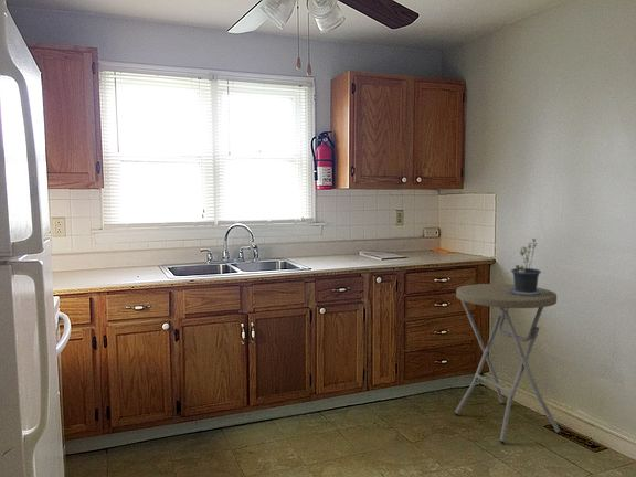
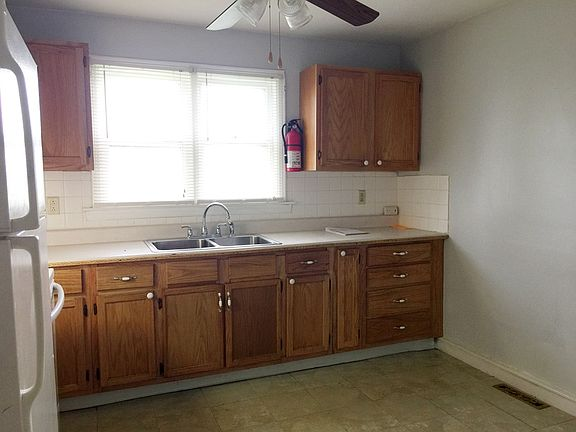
- side table (490, 361)
- potted plant (524, 265)
